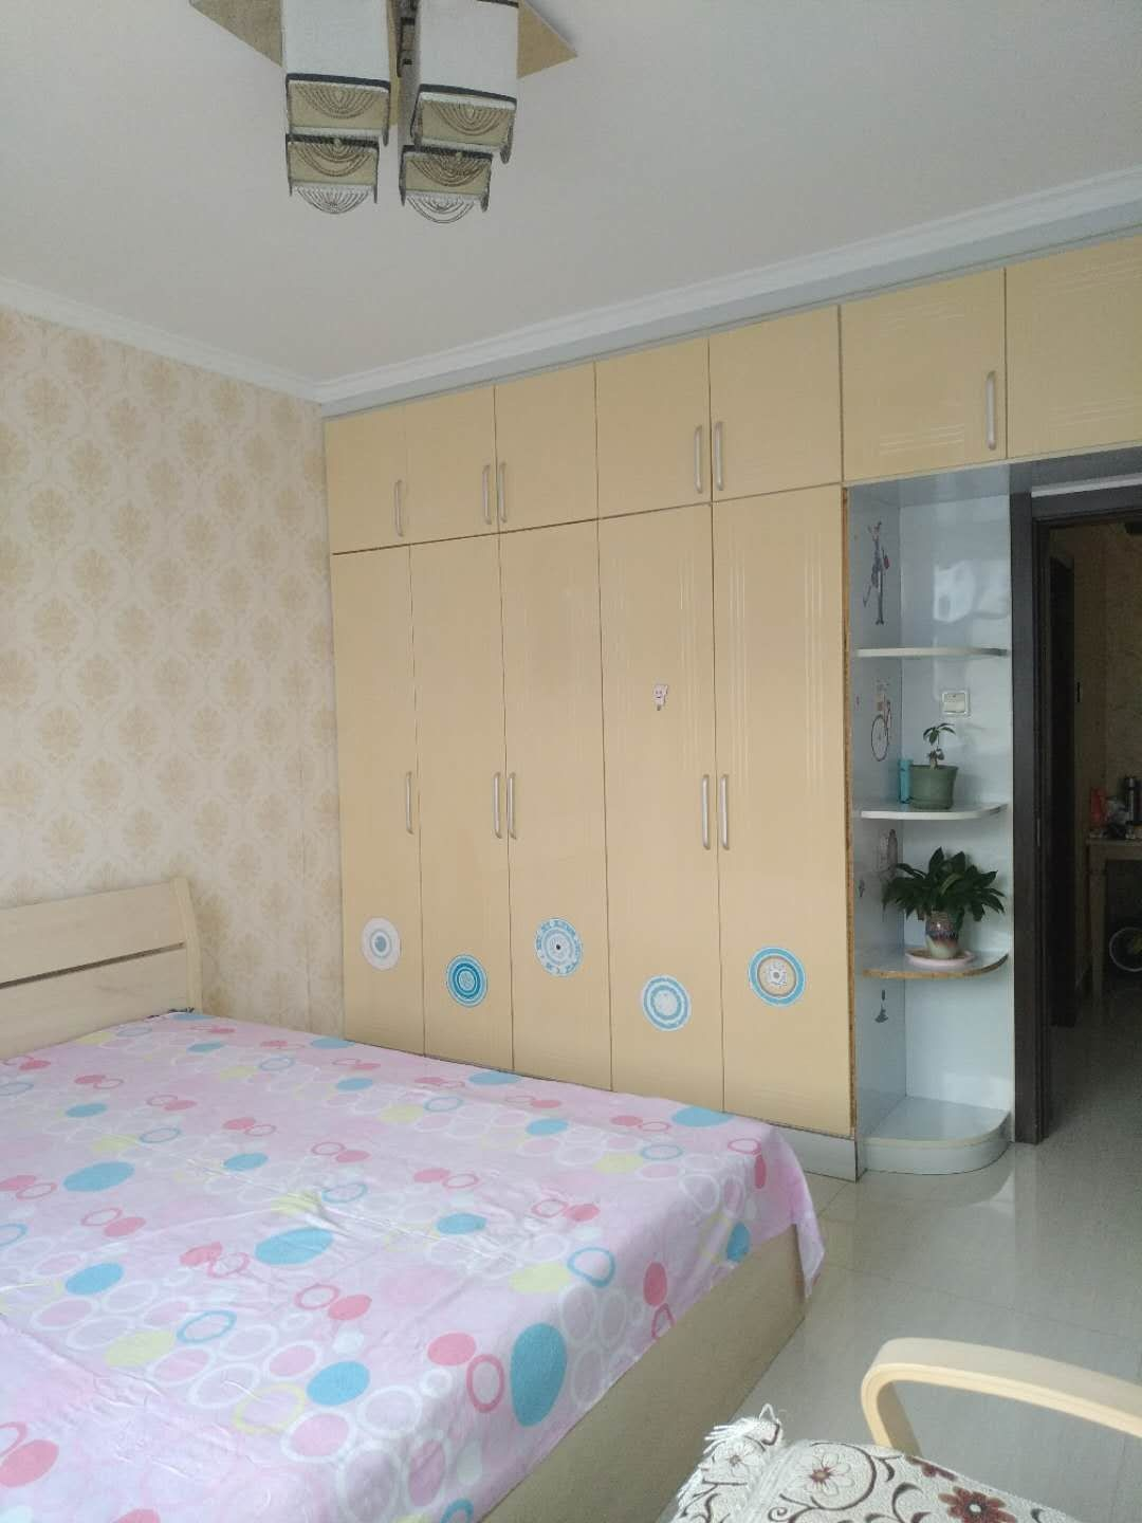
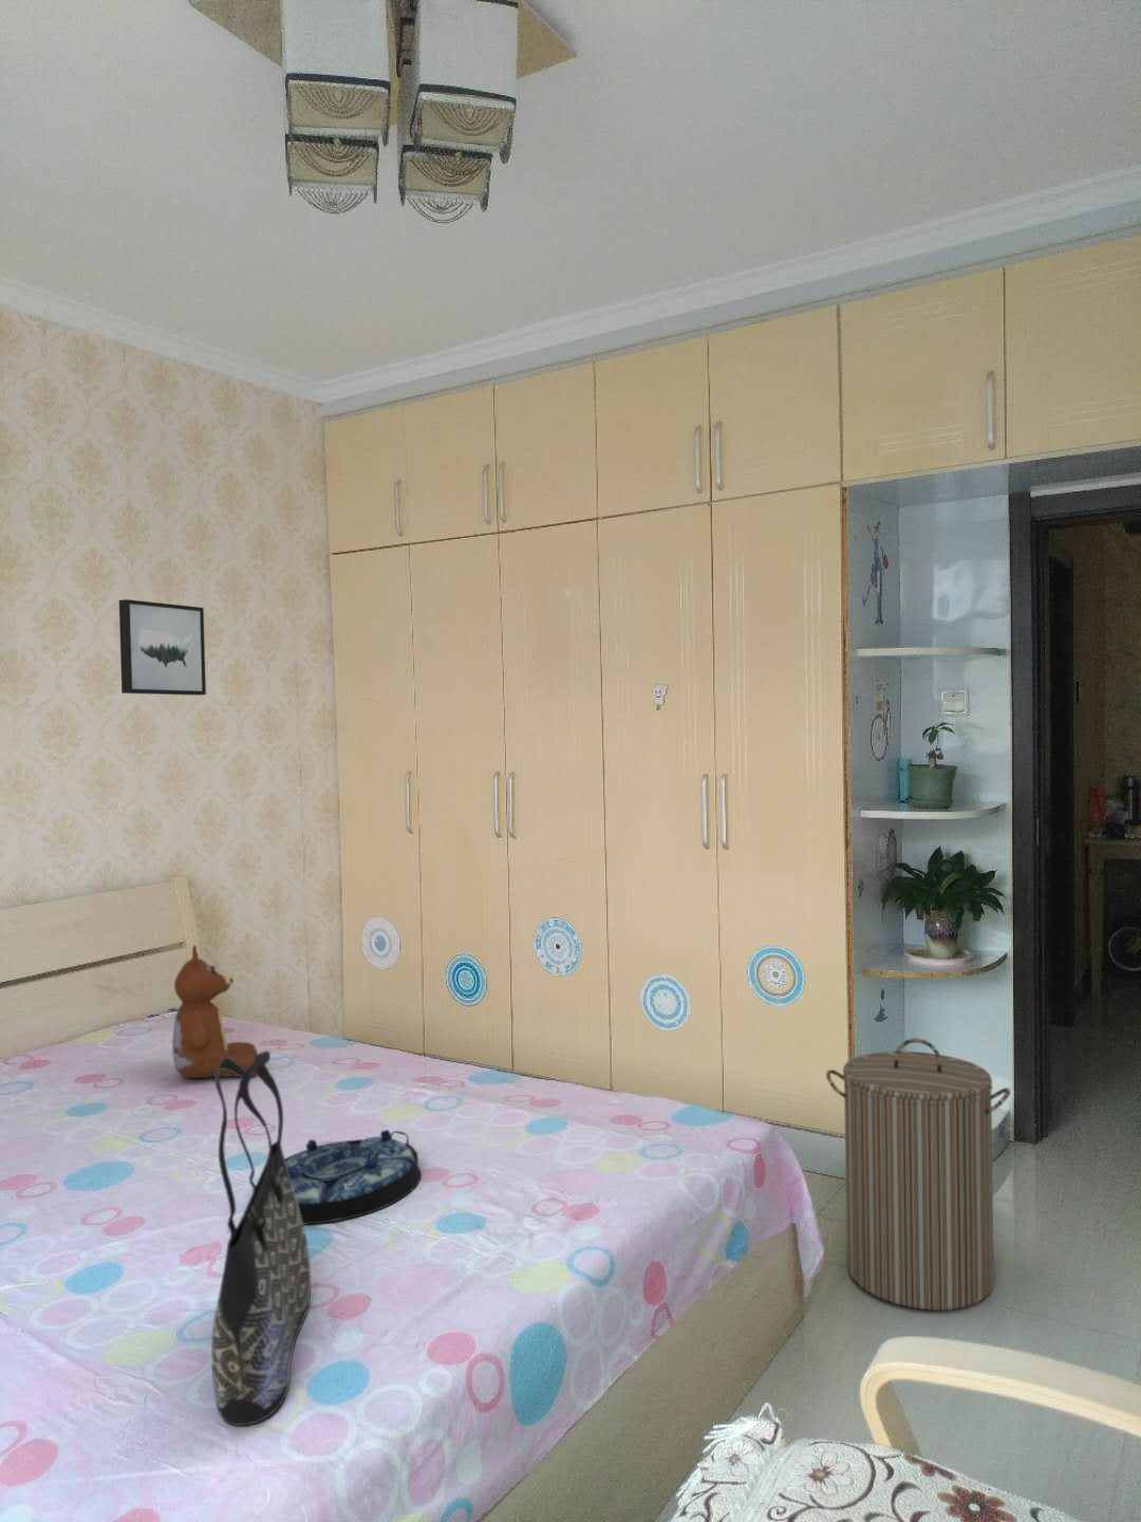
+ wall art (164, 650)
+ tote bag (258, 1206)
+ serving tray (342, 1167)
+ laundry hamper (916, 1156)
+ teddy bear (215, 1009)
